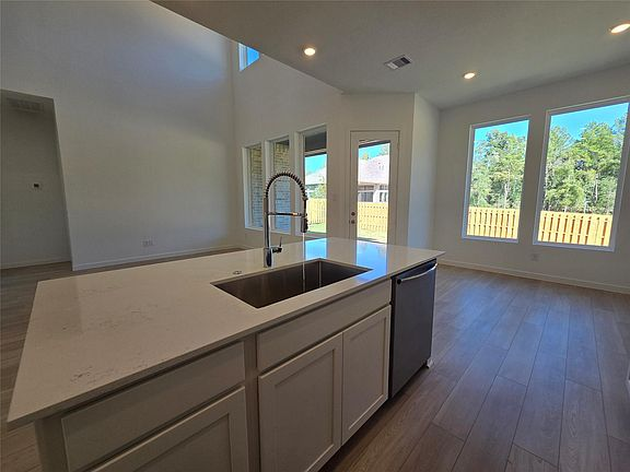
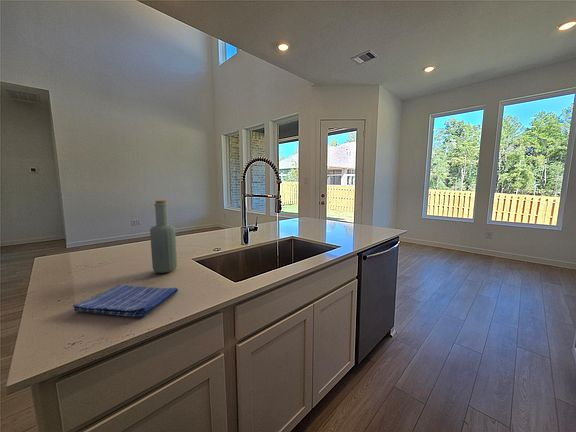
+ dish towel (130, 297)
+ bottle (163, 236)
